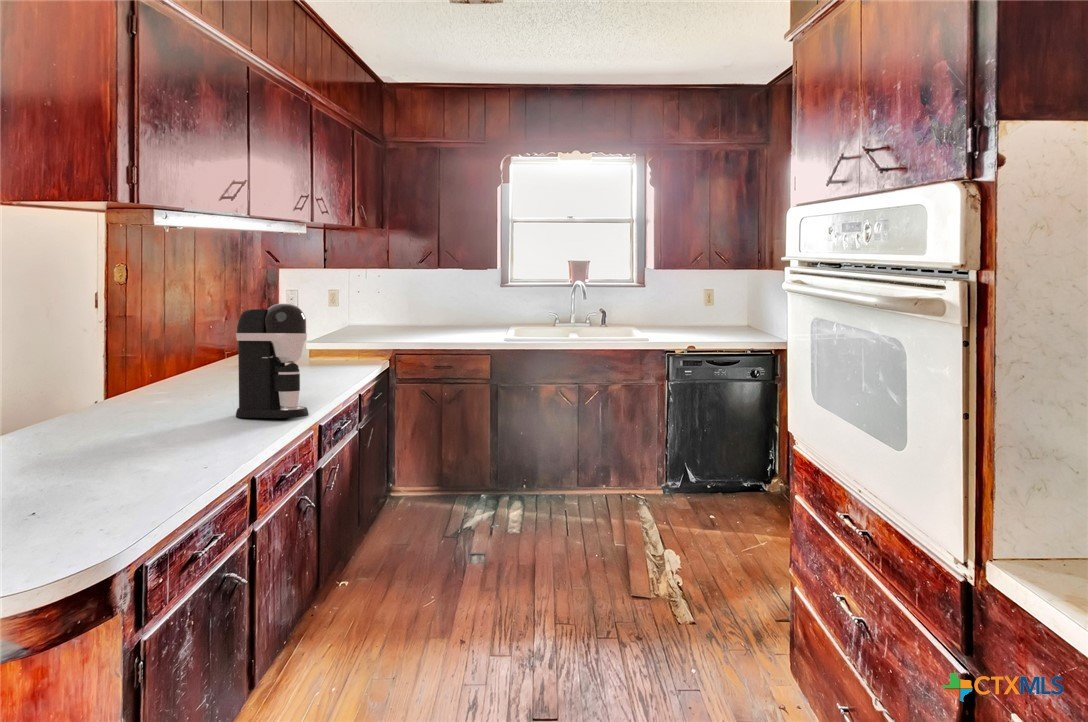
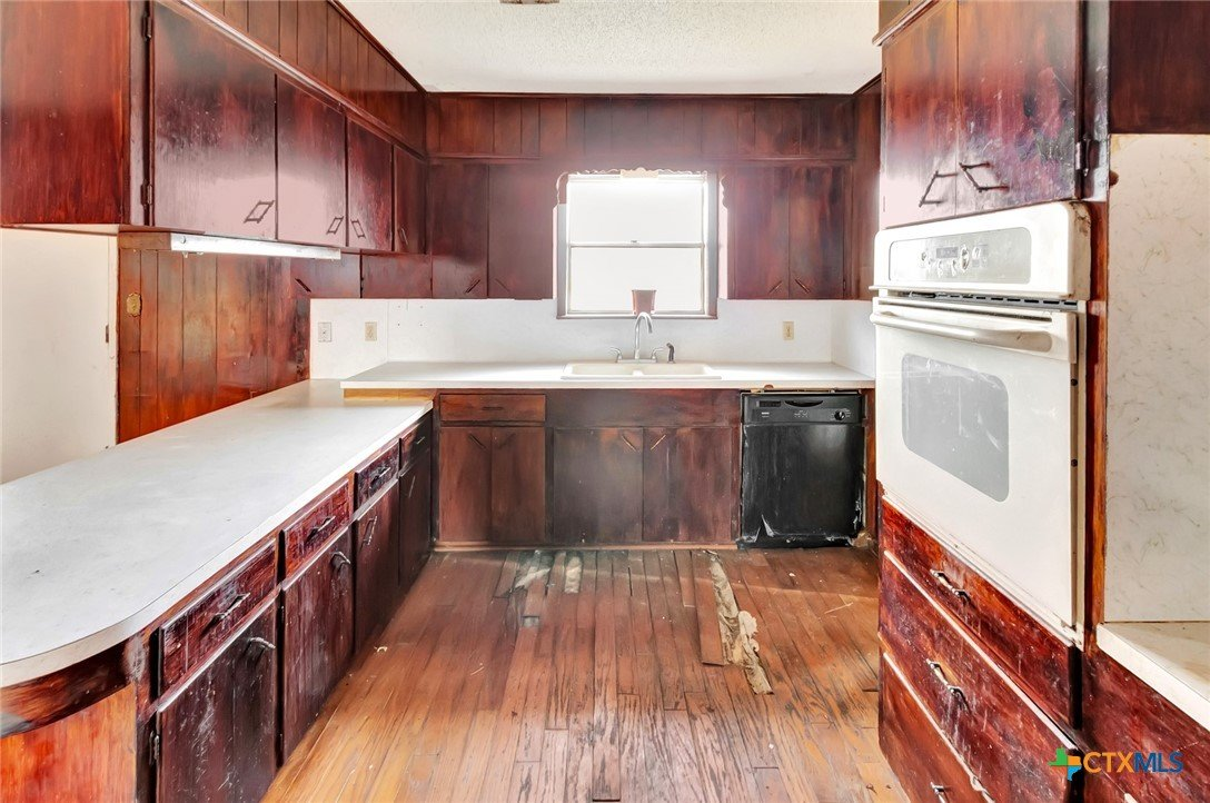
- coffee maker (272, 359)
